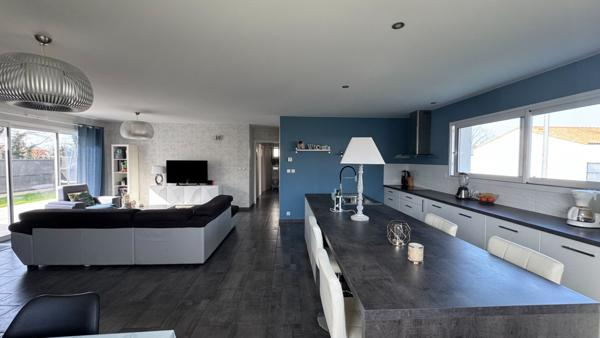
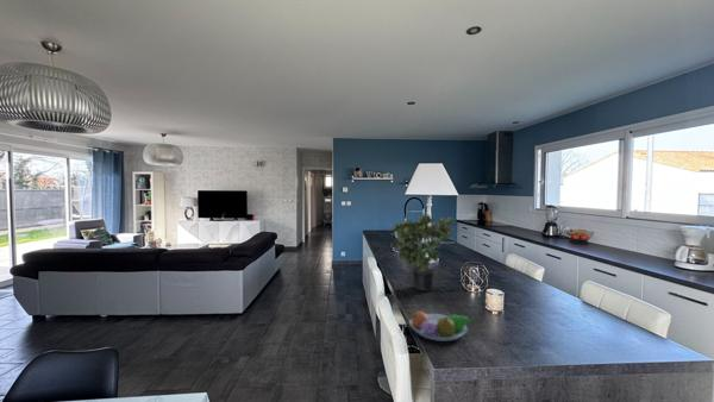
+ potted plant (421, 250)
+ fruit bowl (439, 320)
